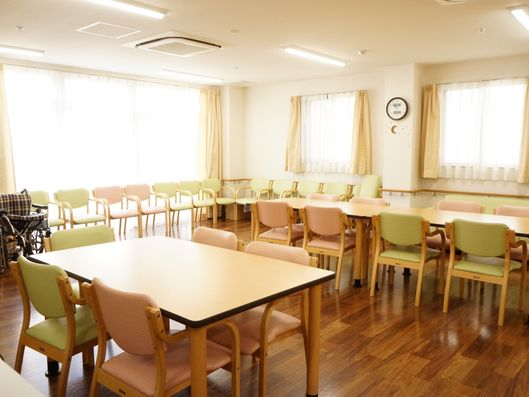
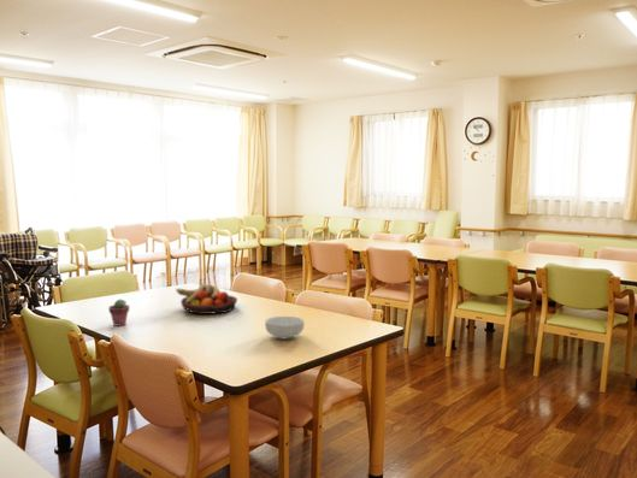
+ fruit bowl (208, 297)
+ cereal bowl (284, 327)
+ potted succulent (119, 311)
